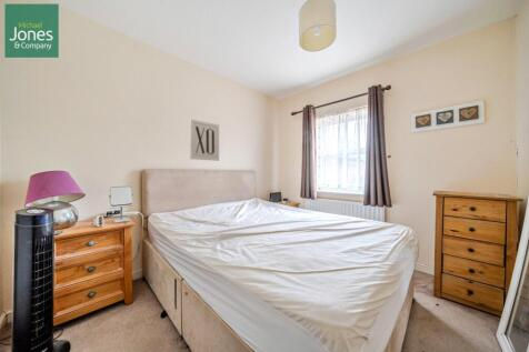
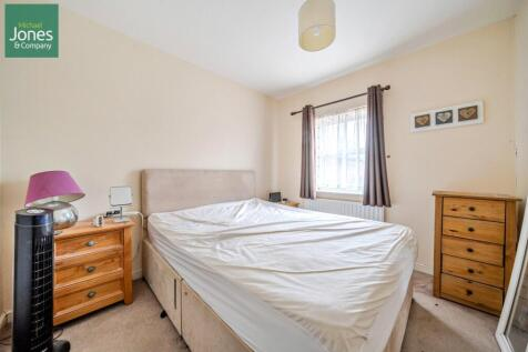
- wall art (204, 141)
